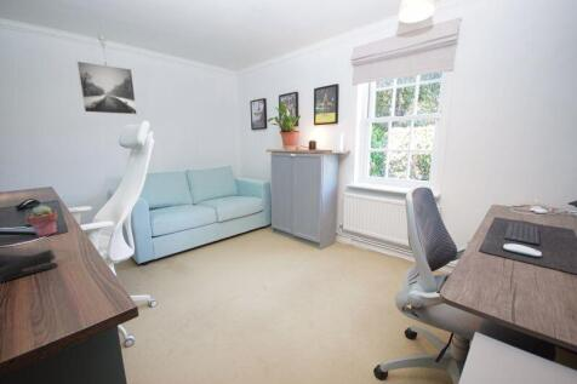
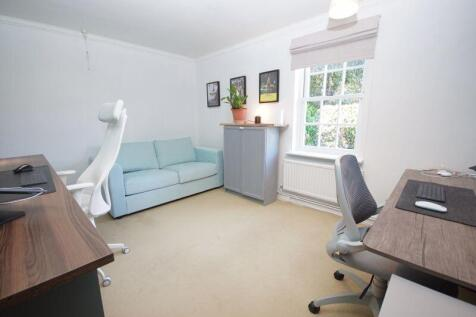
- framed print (108, 90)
- potted succulent (42, 219)
- stapler (24, 265)
